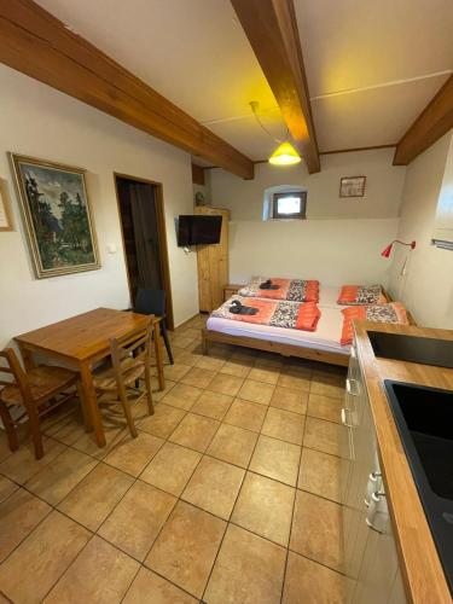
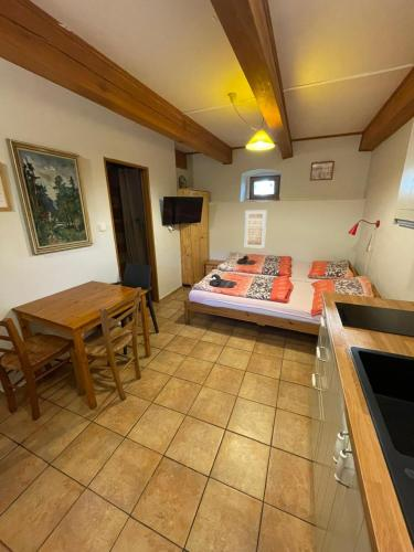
+ wall art (255, 229)
